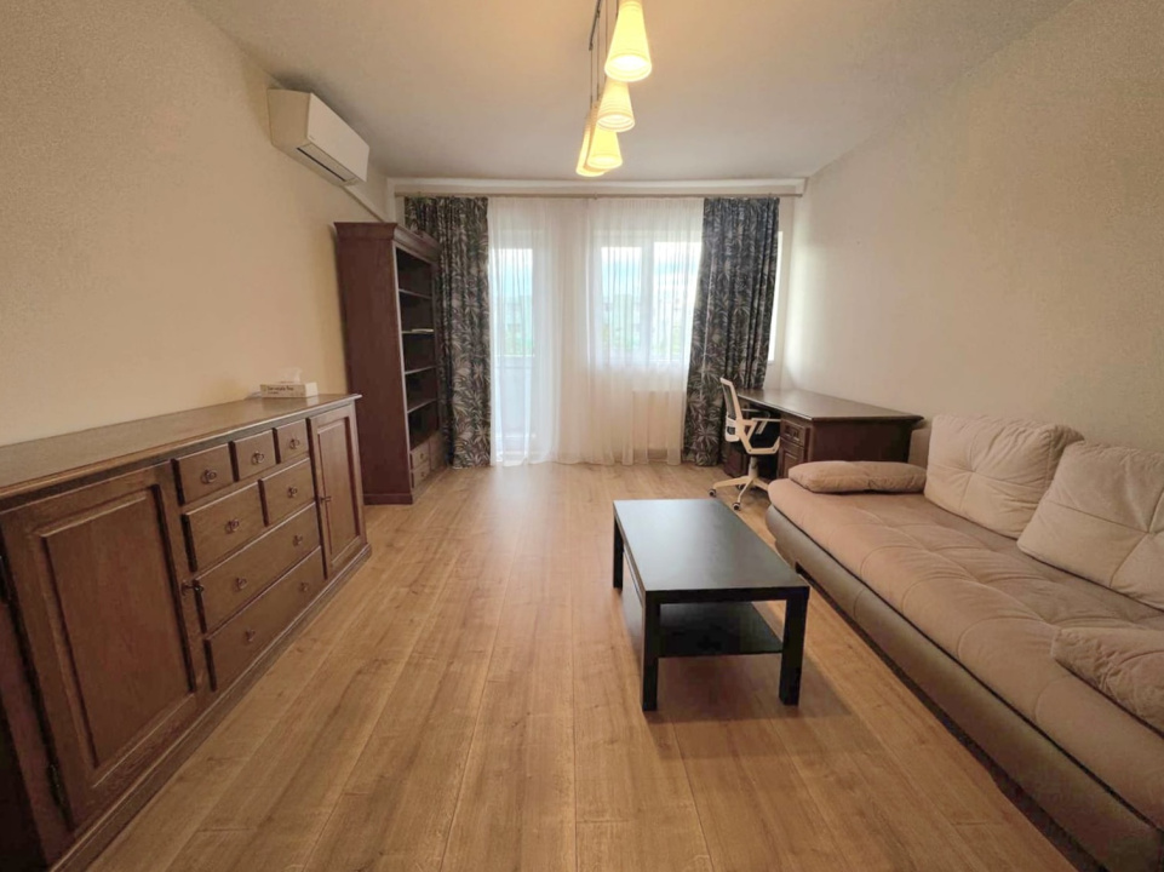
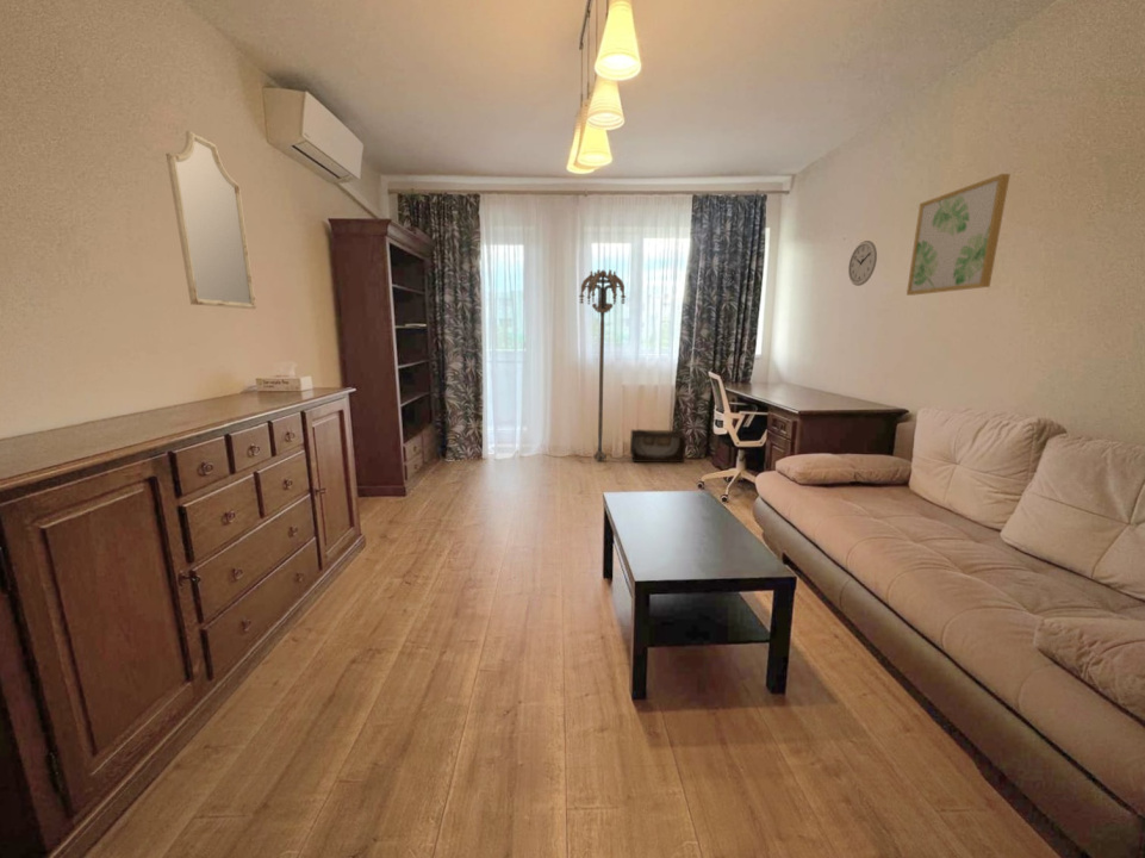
+ wall art (952, 241)
+ floor lamp (600, 369)
+ wall clock (860, 263)
+ home mirror (214, 225)
+ storage bin (656, 444)
